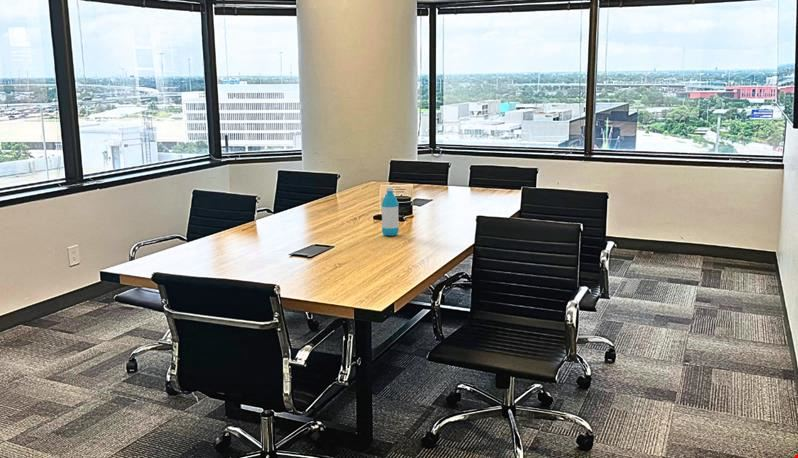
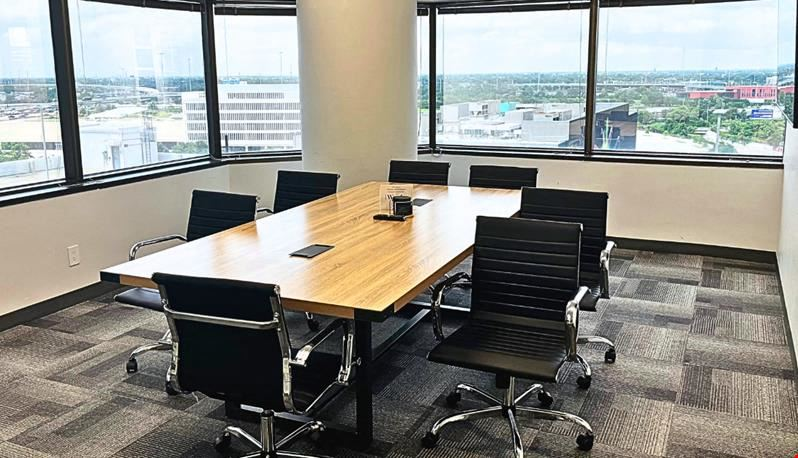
- water bottle (390, 211)
